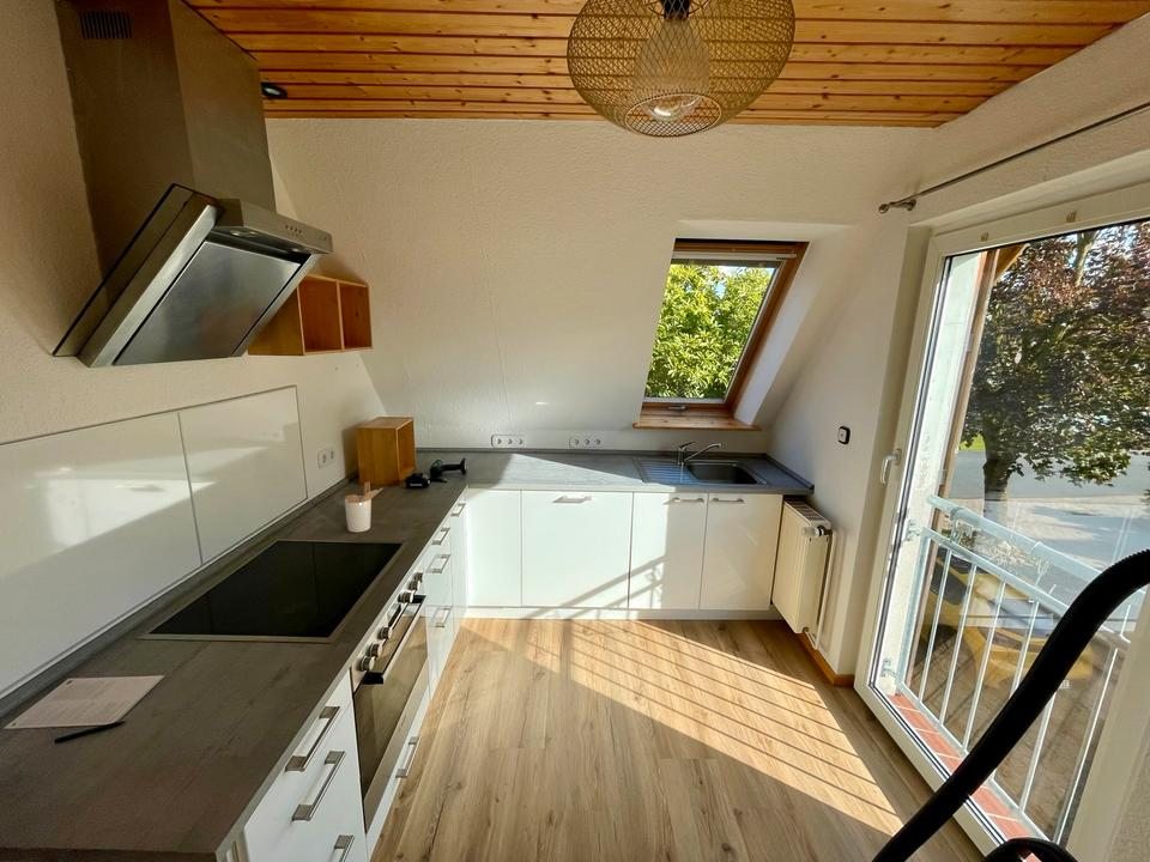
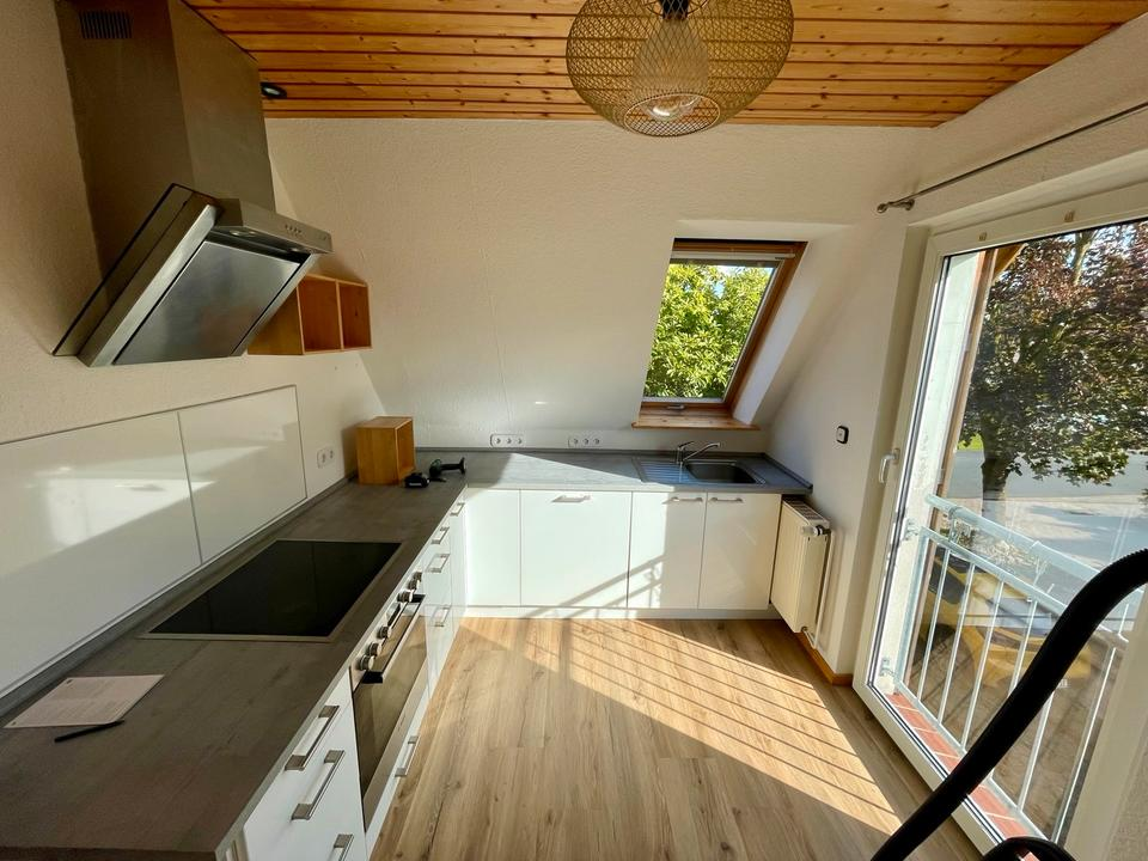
- utensil holder (363, 506)
